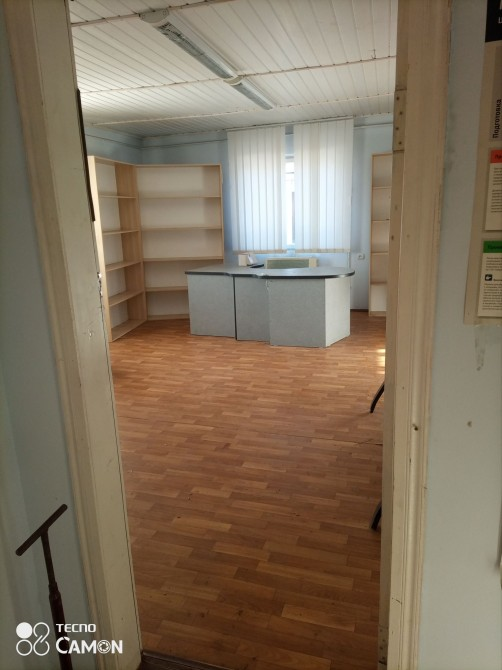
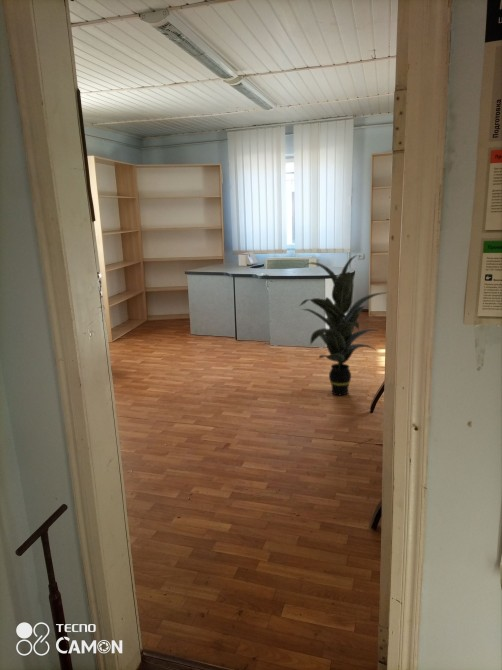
+ indoor plant (342, 327)
